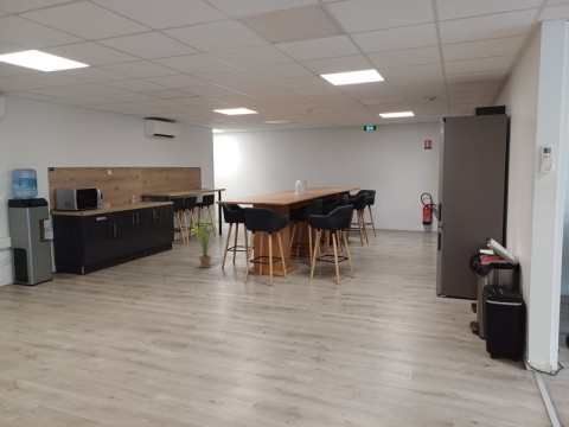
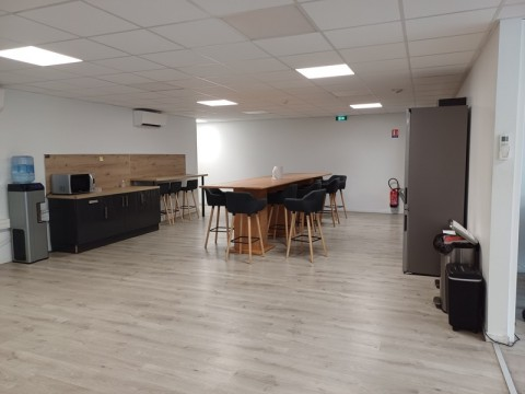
- house plant (207, 238)
